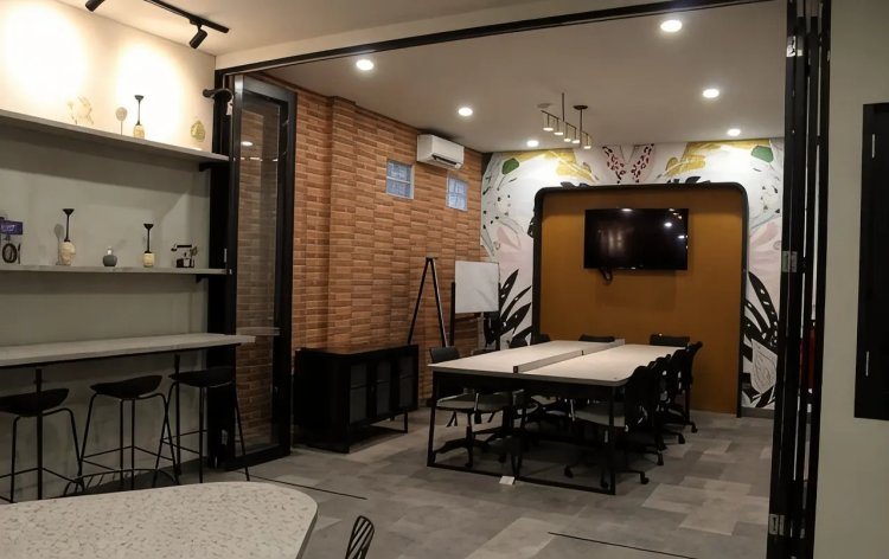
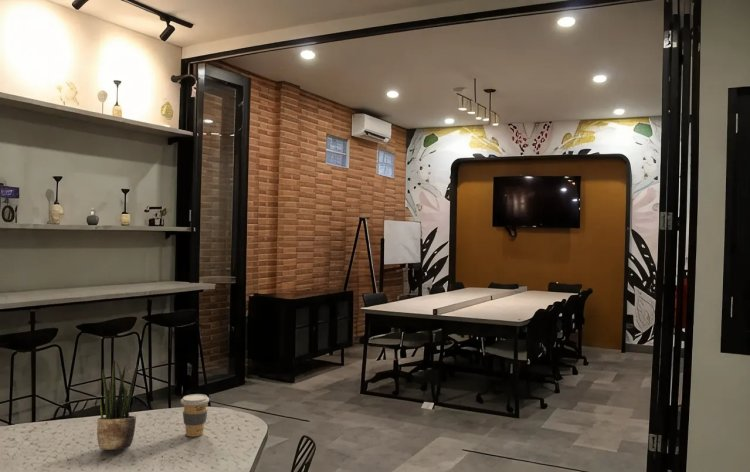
+ coffee cup (194, 415)
+ potted plant (118, 402)
